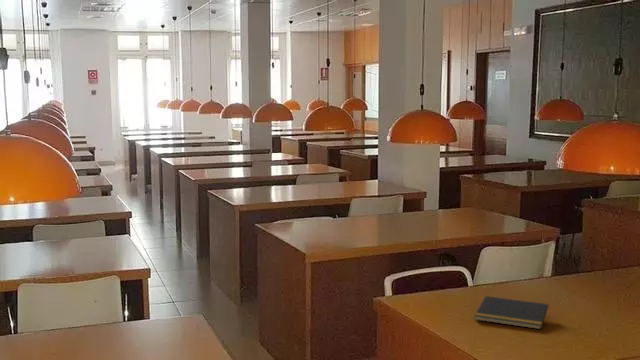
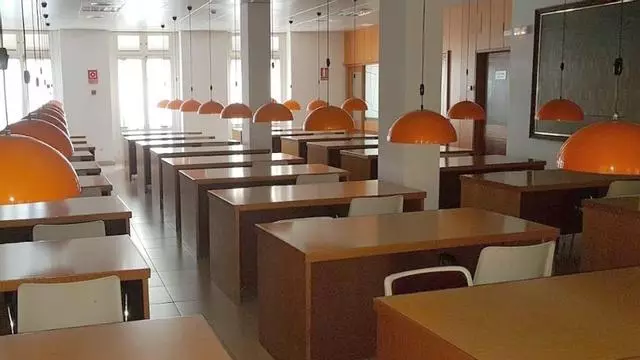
- notepad (511, 311)
